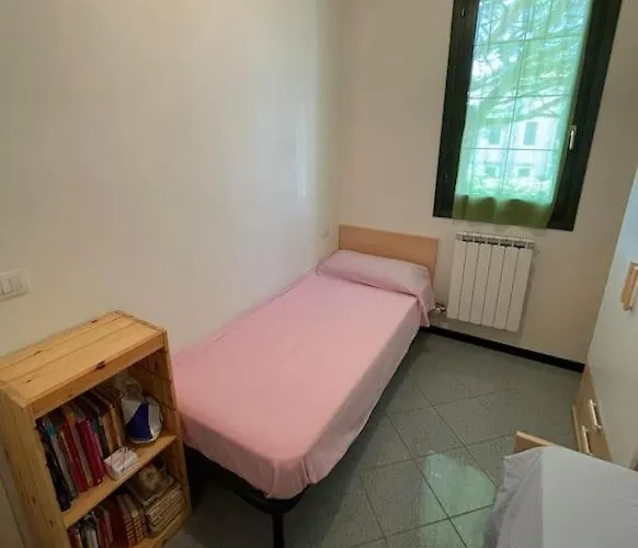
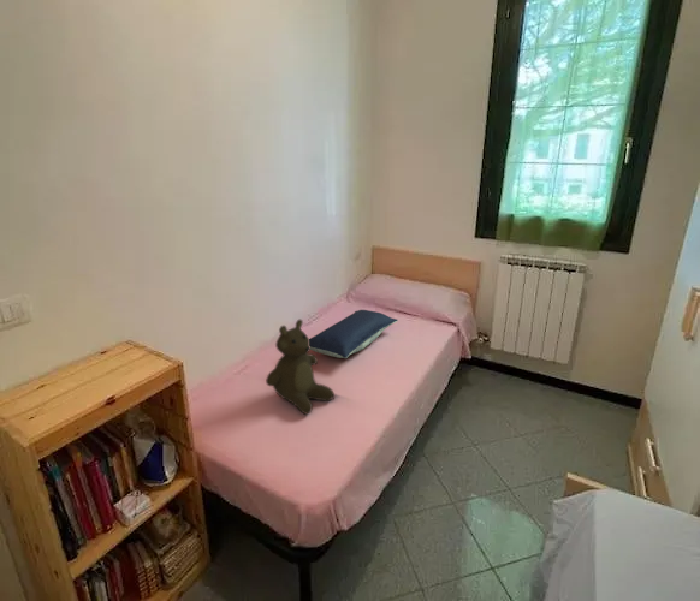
+ pillow (351, 332)
+ teddy bear (301, 363)
